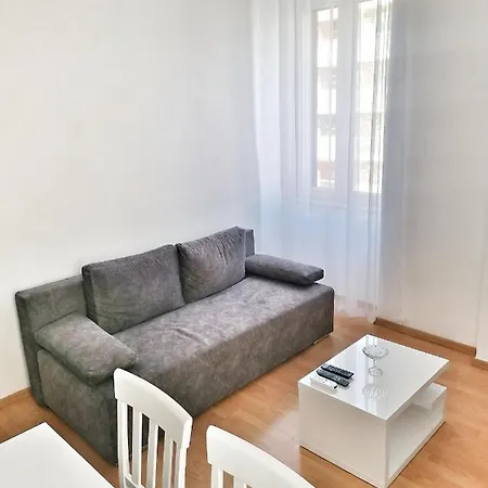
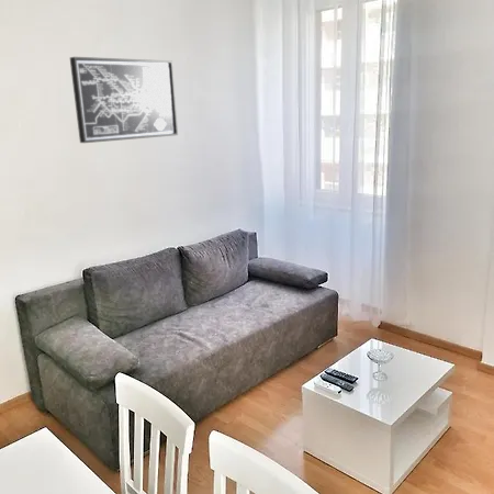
+ wall art (128, 99)
